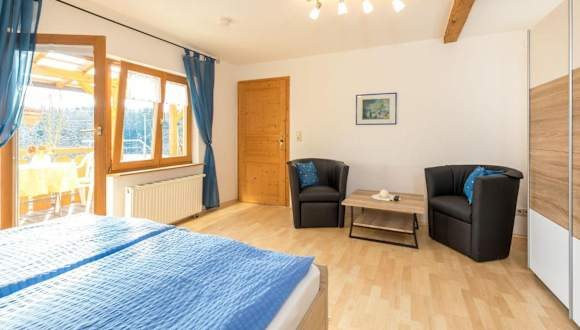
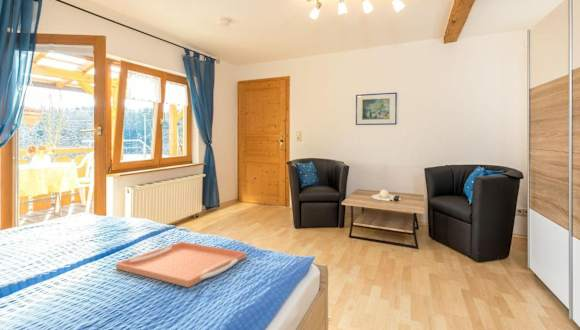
+ serving tray (184, 260)
